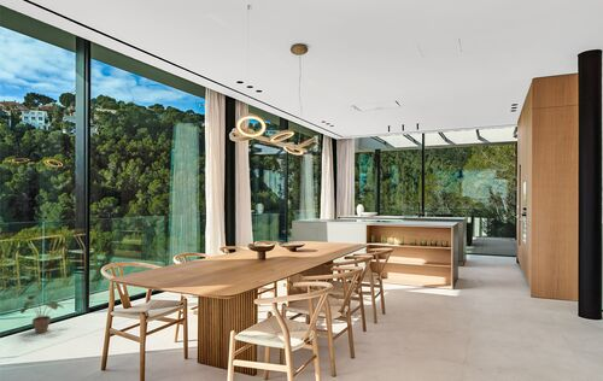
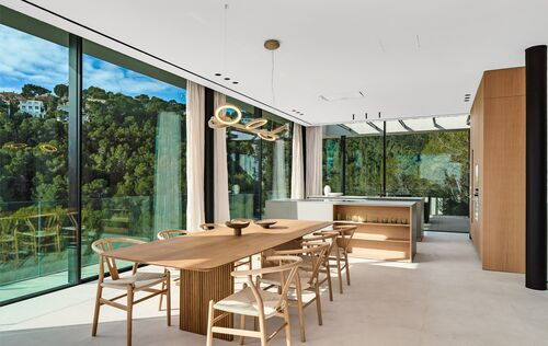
- potted plant (40, 313)
